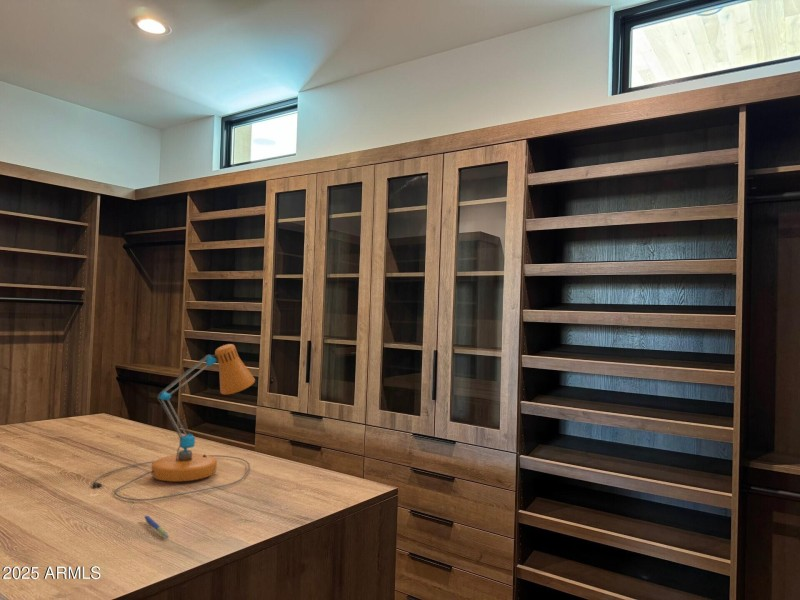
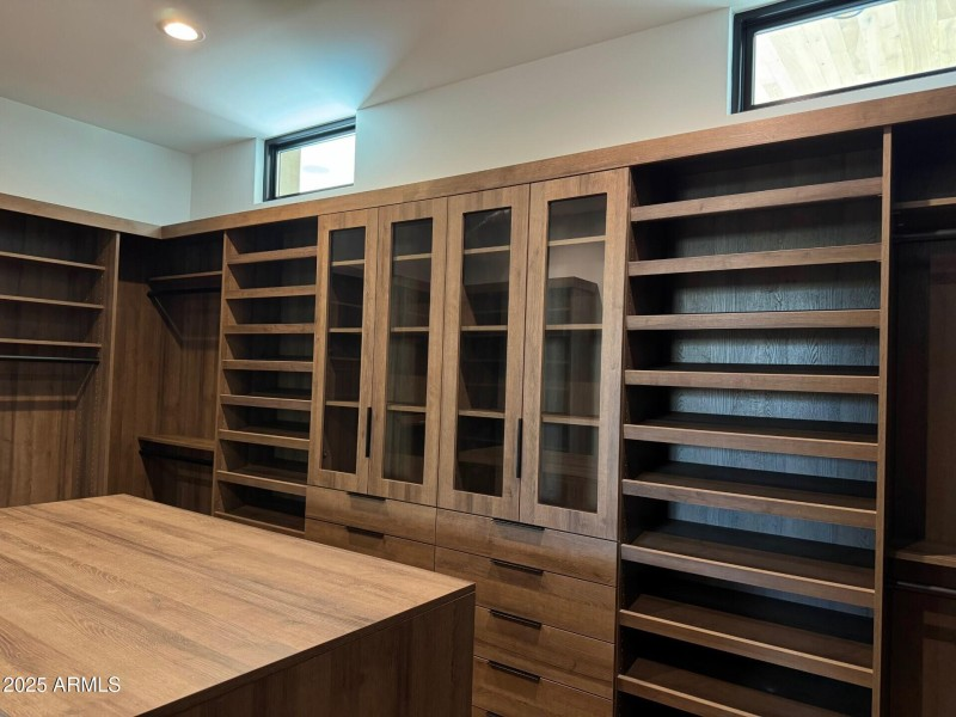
- desk lamp (175, 412)
- pen (156, 526)
